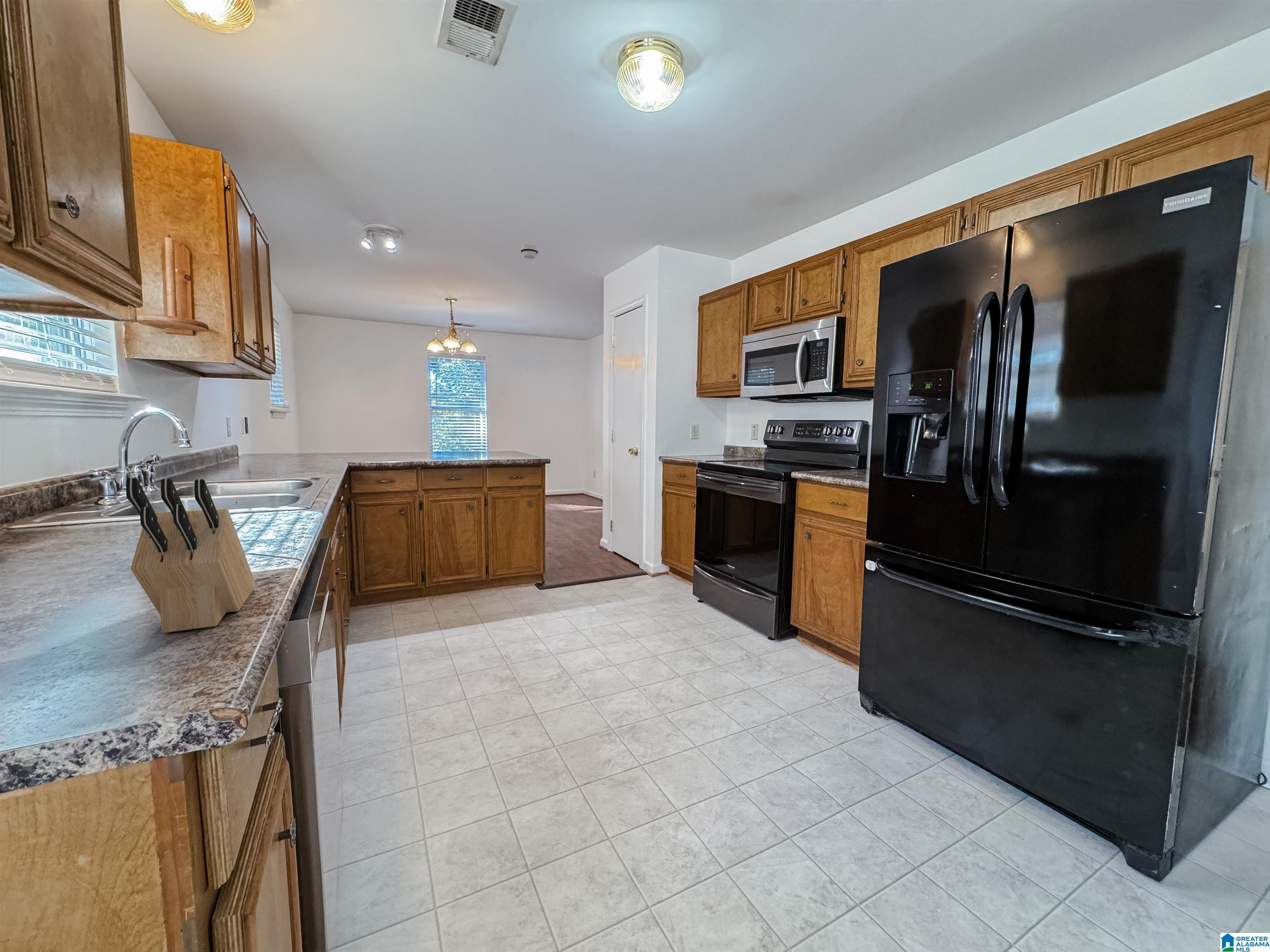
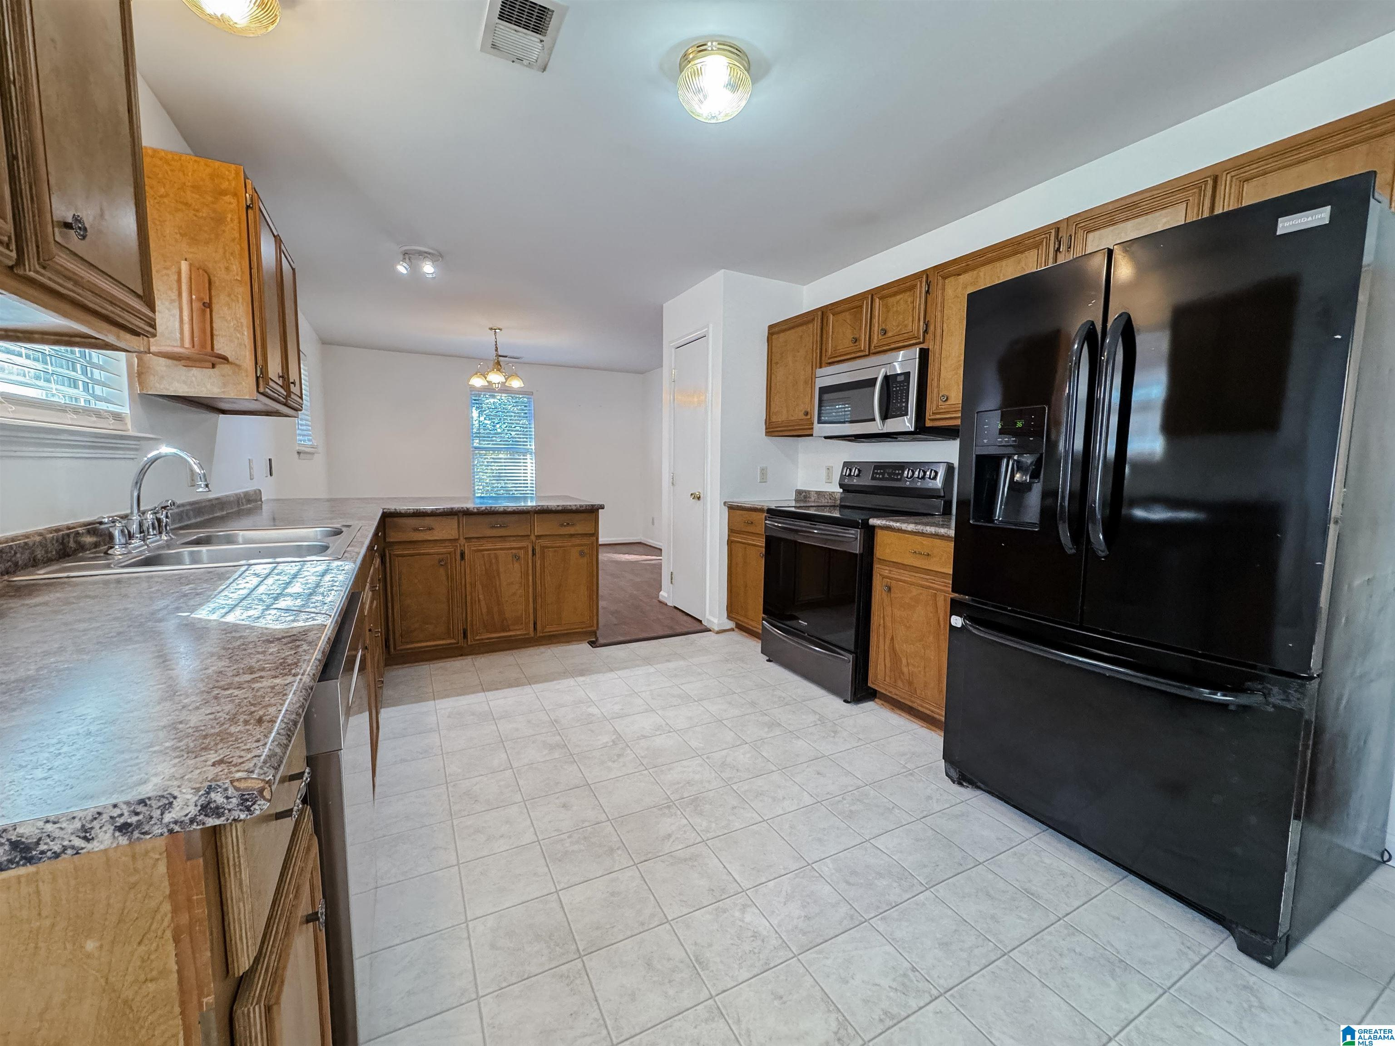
- smoke detector (529, 252)
- knife block (197, 544)
